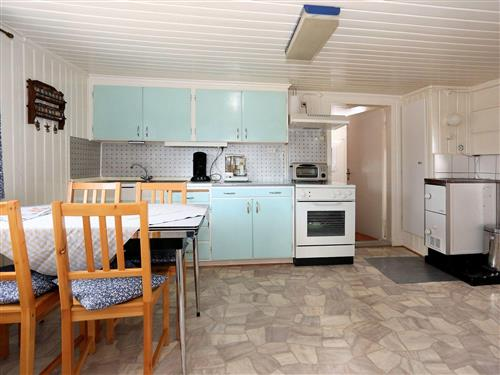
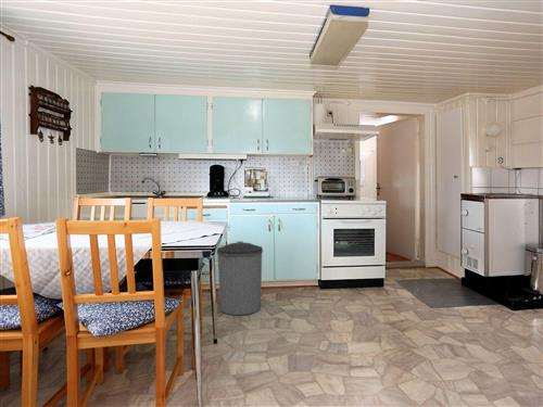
+ trash can (240, 275)
